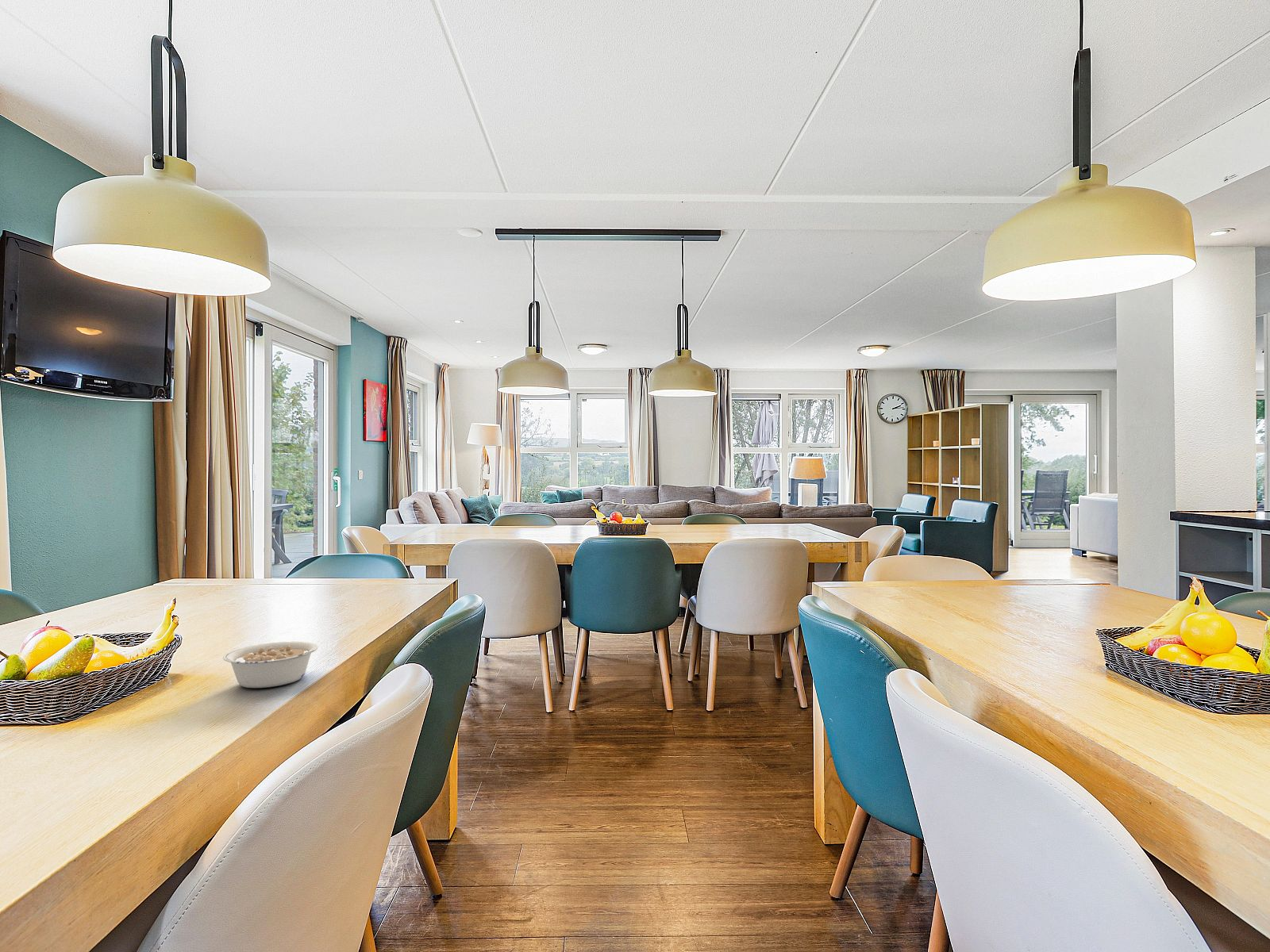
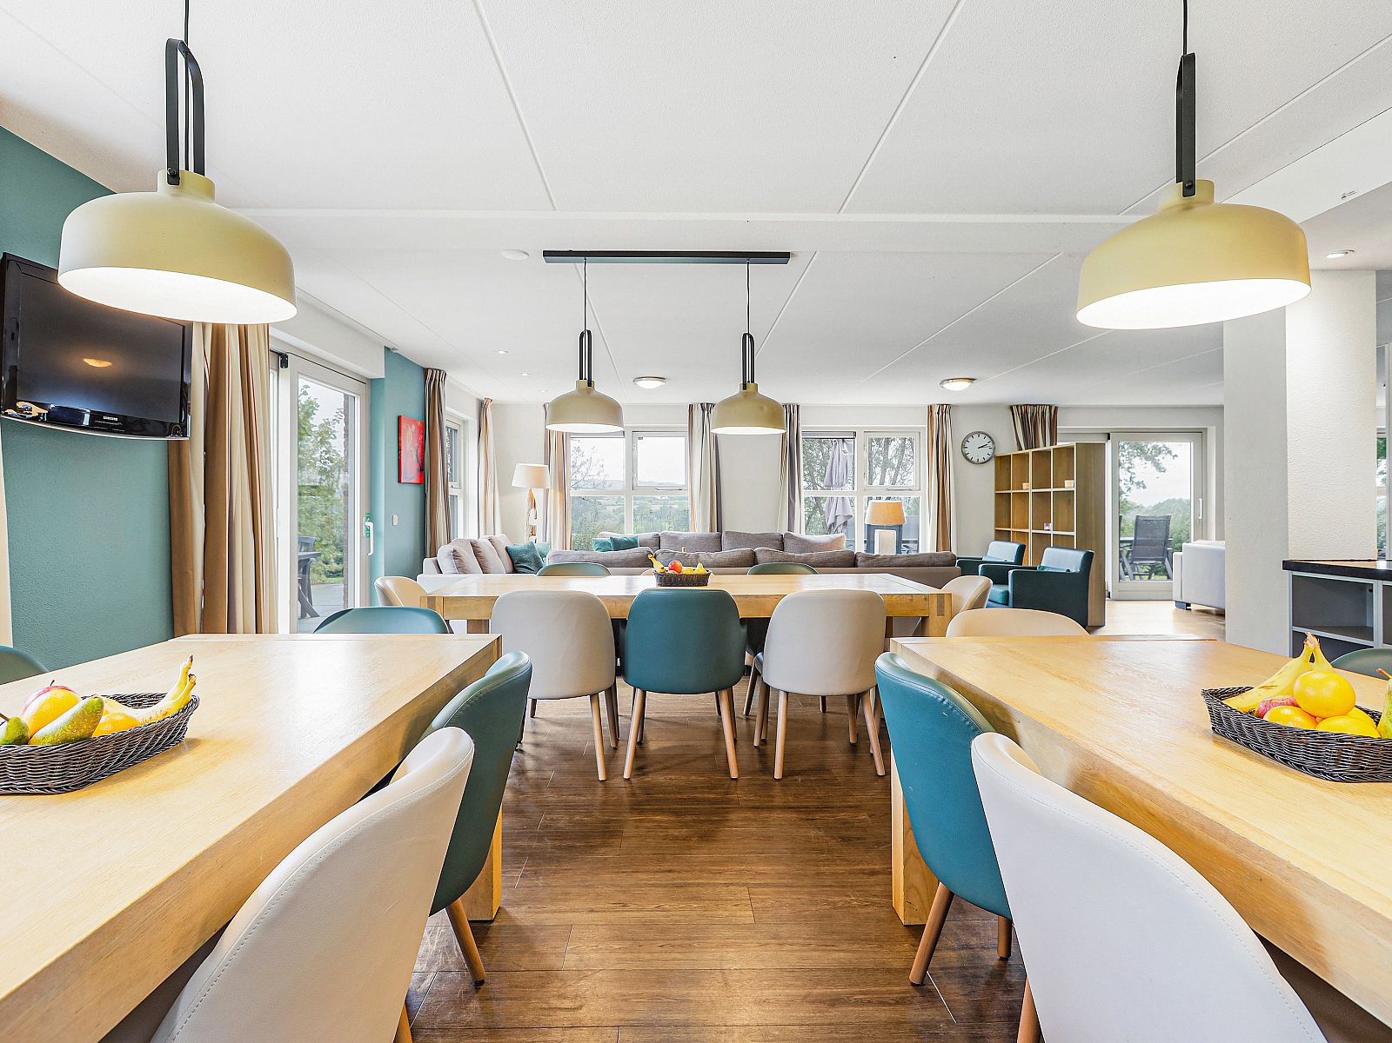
- legume (275, 662)
